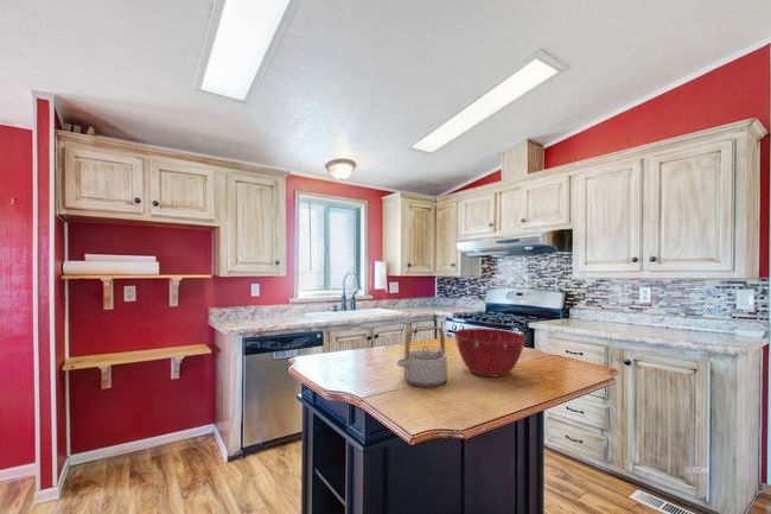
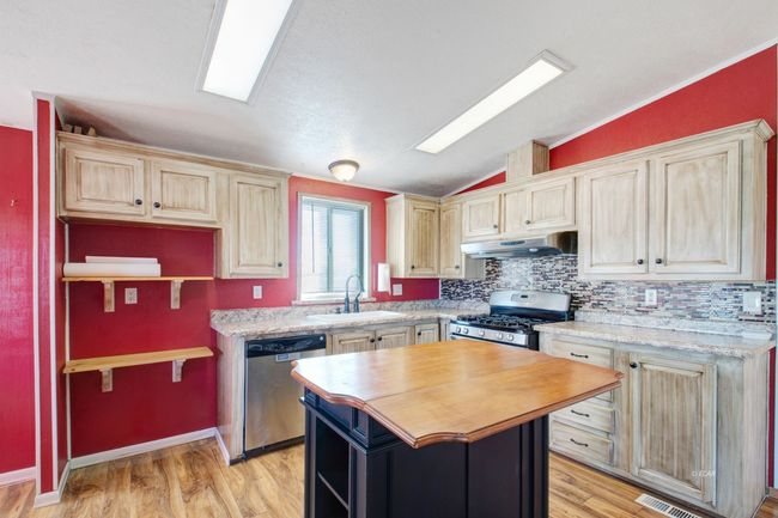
- mixing bowl (489, 353)
- teapot (421, 355)
